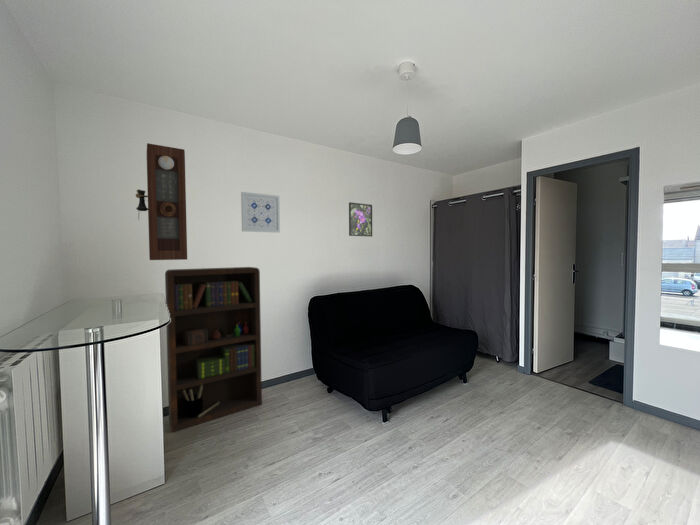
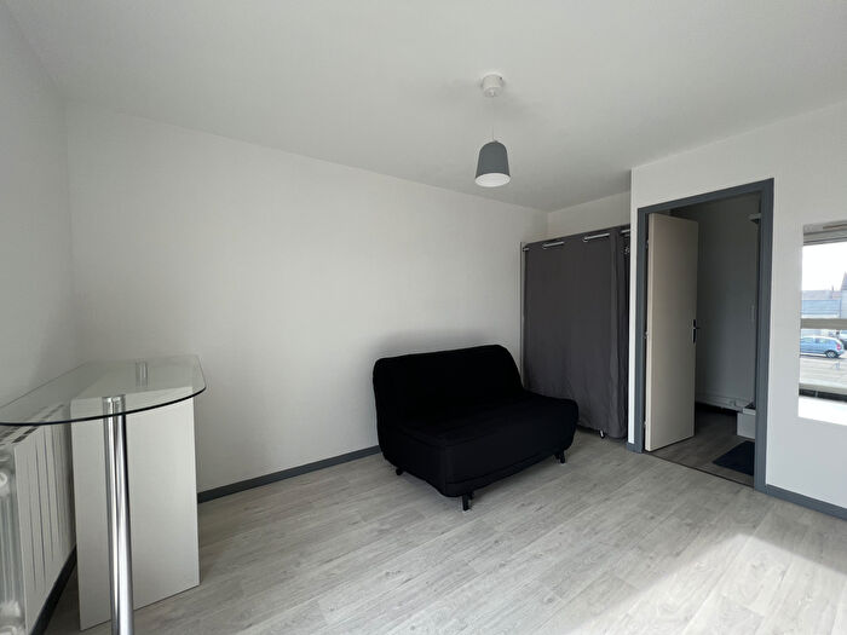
- pendulum clock (161, 204)
- wall art (261, 213)
- bookcase (216, 340)
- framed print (360, 219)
